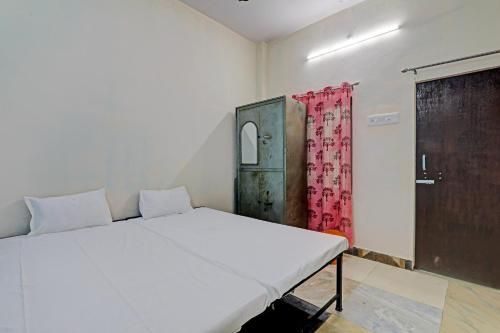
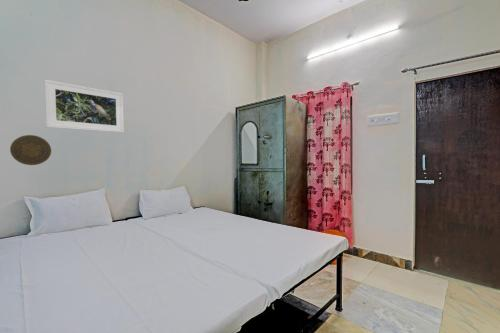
+ decorative plate (31, 150)
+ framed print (88, 108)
